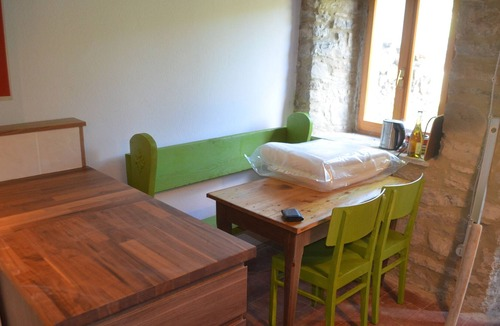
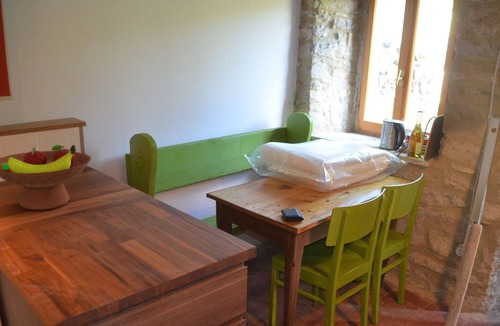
+ fruit bowl (42, 174)
